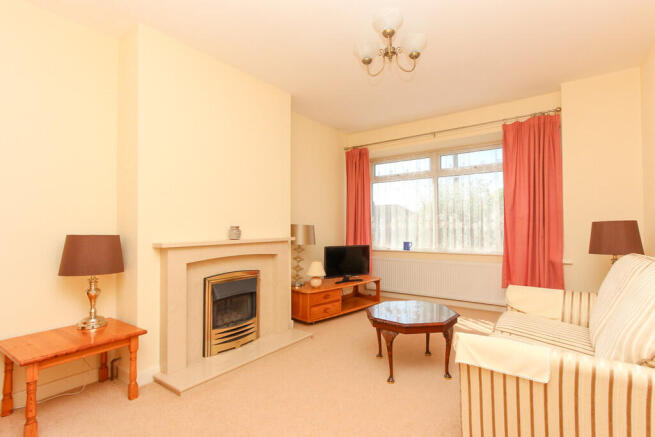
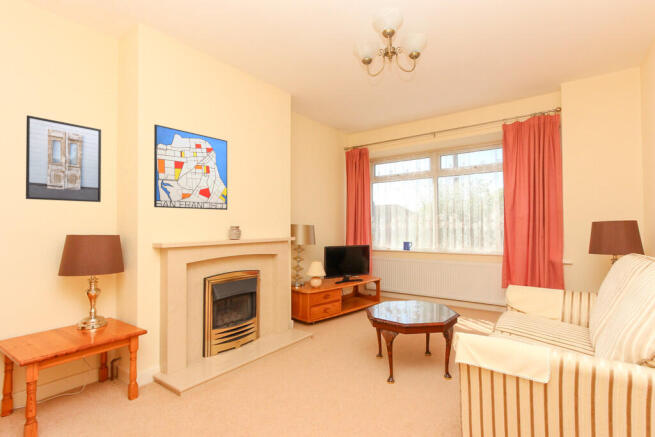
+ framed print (66, 161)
+ wall art (194, 170)
